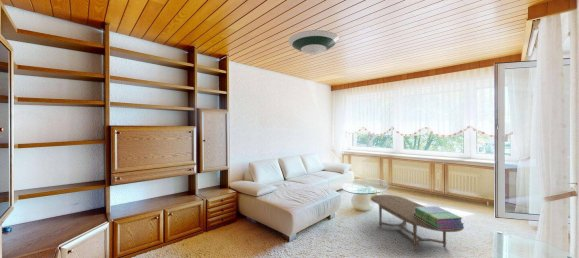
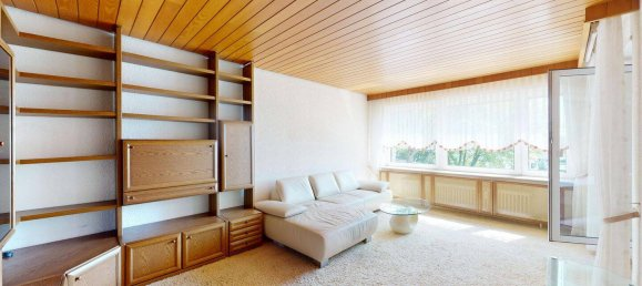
- coffee table (409, 221)
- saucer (313, 47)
- stack of books (437, 216)
